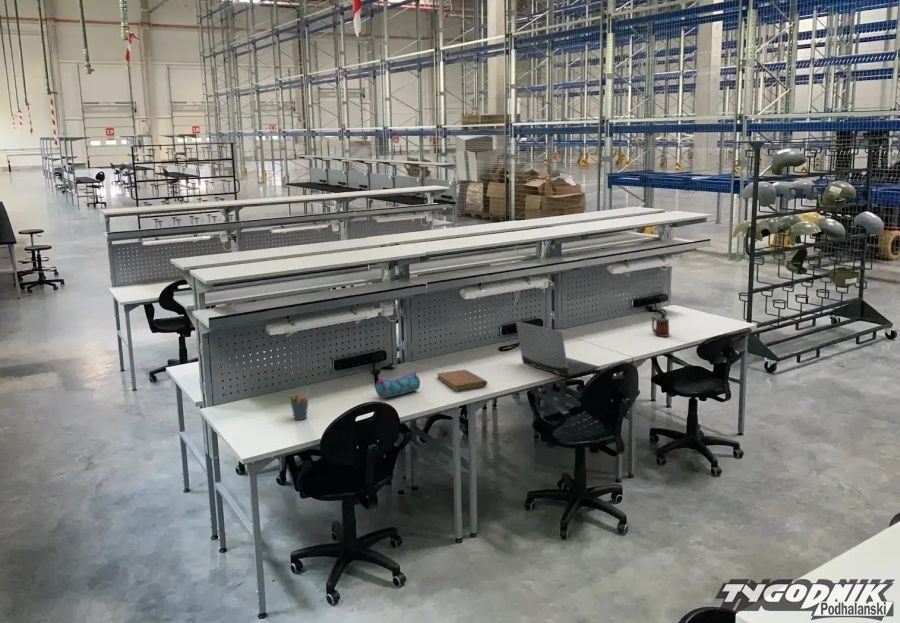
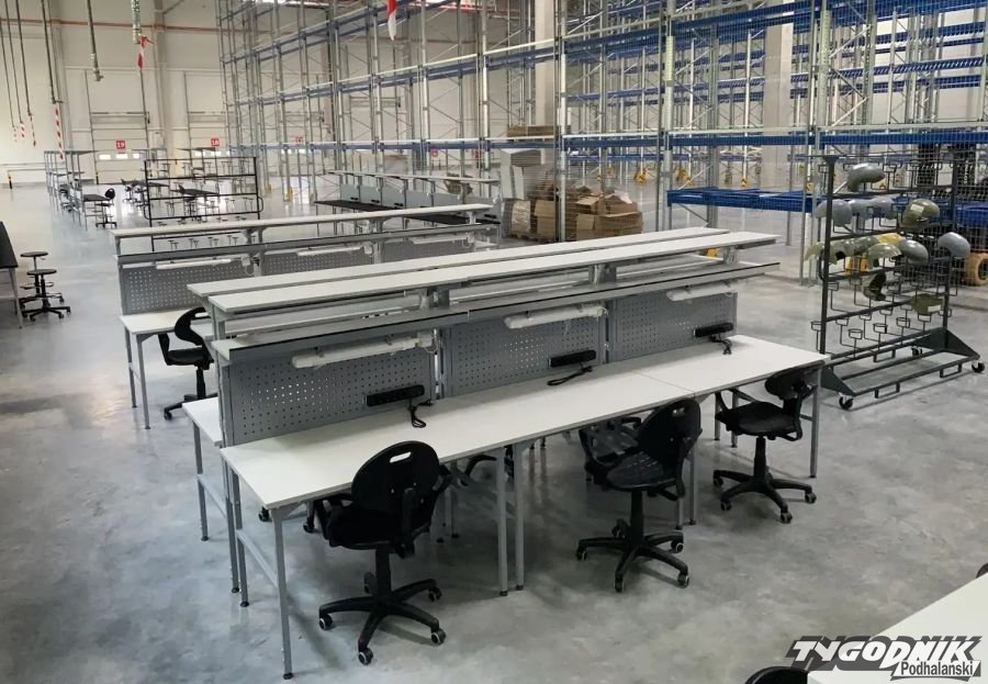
- pencil case (398, 384)
- laptop computer (557, 345)
- notebook (461, 379)
- pen holder (299, 404)
- mug (659, 326)
